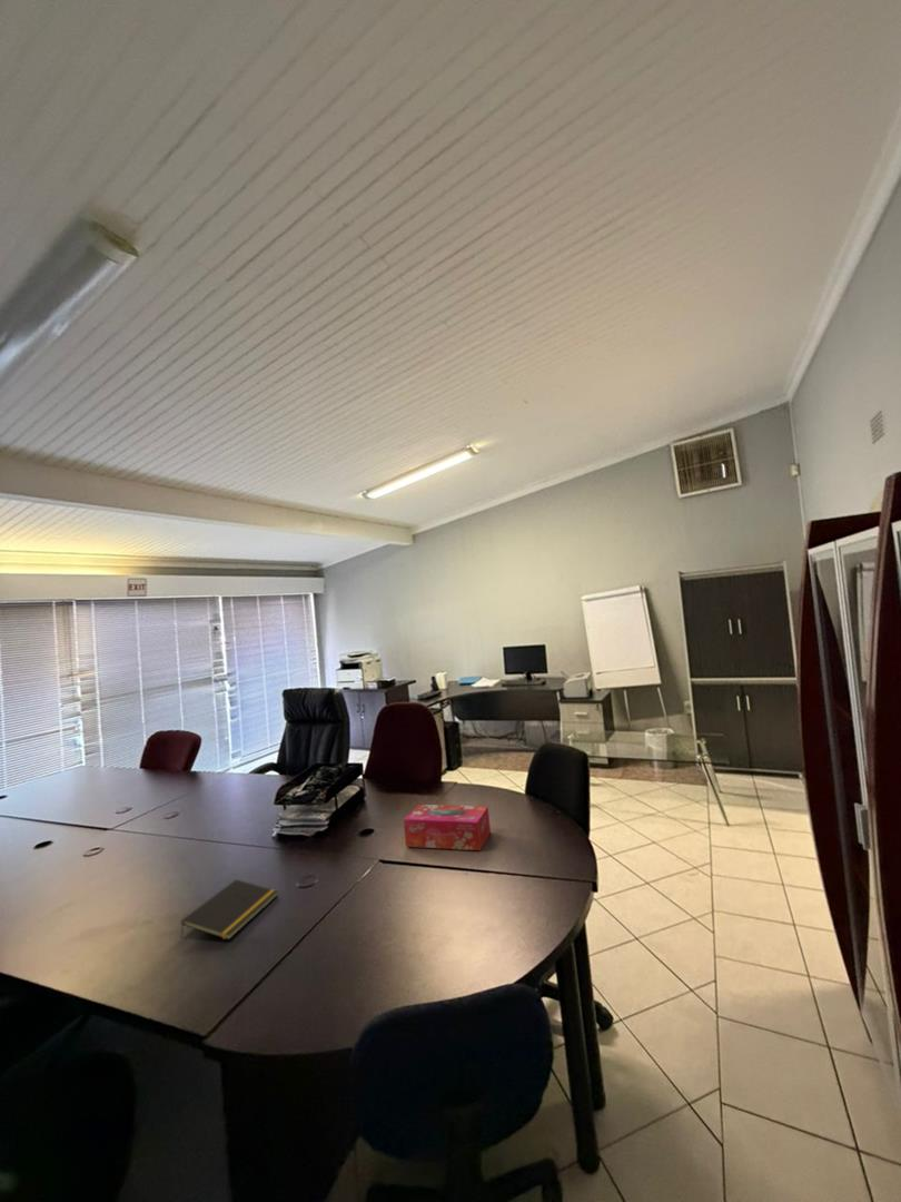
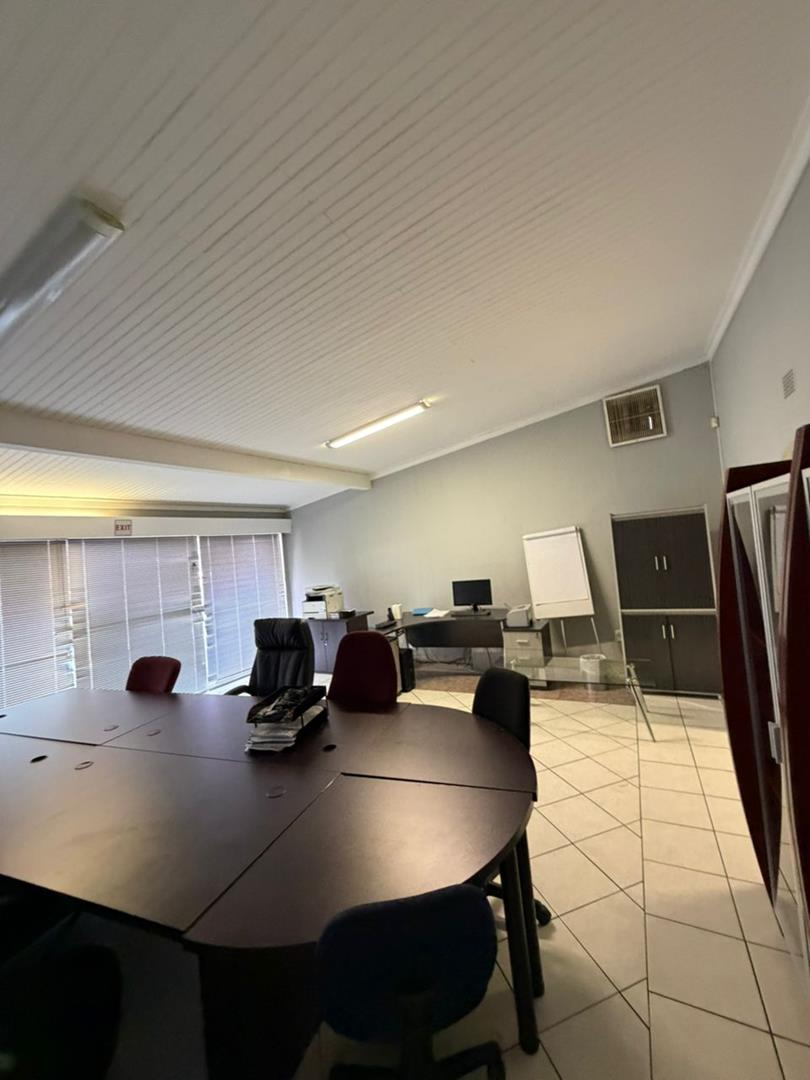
- notepad (231, 906)
- tissue box (447, 826)
